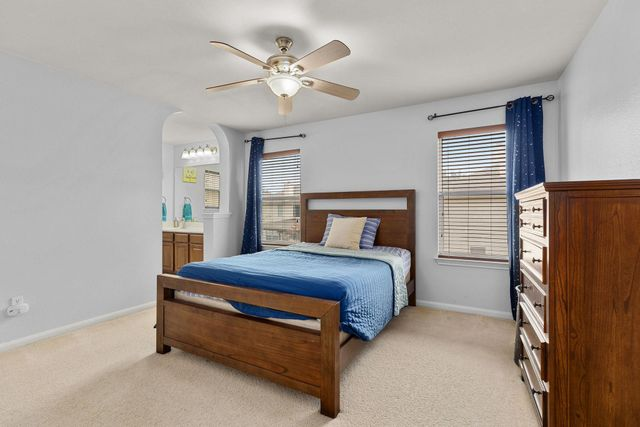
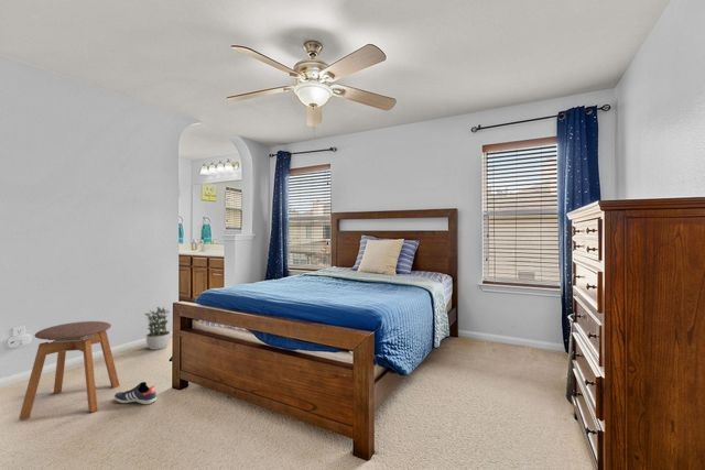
+ potted plant (156, 327)
+ stool (84, 362)
+ sneaker (135, 391)
